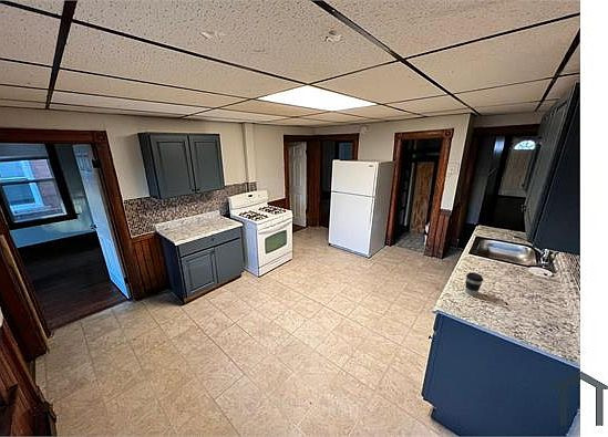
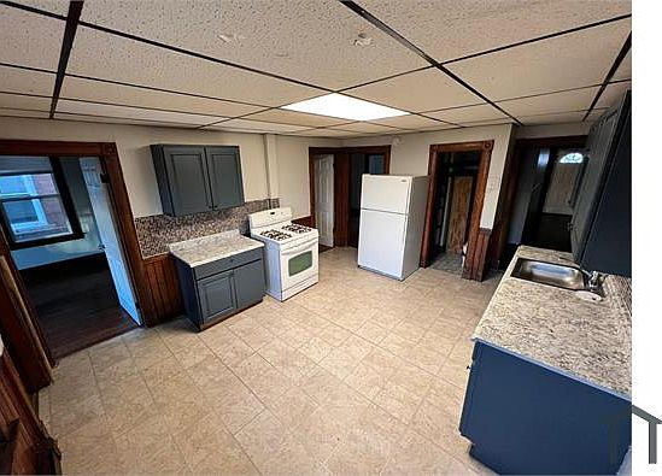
- coffee cup (473, 283)
